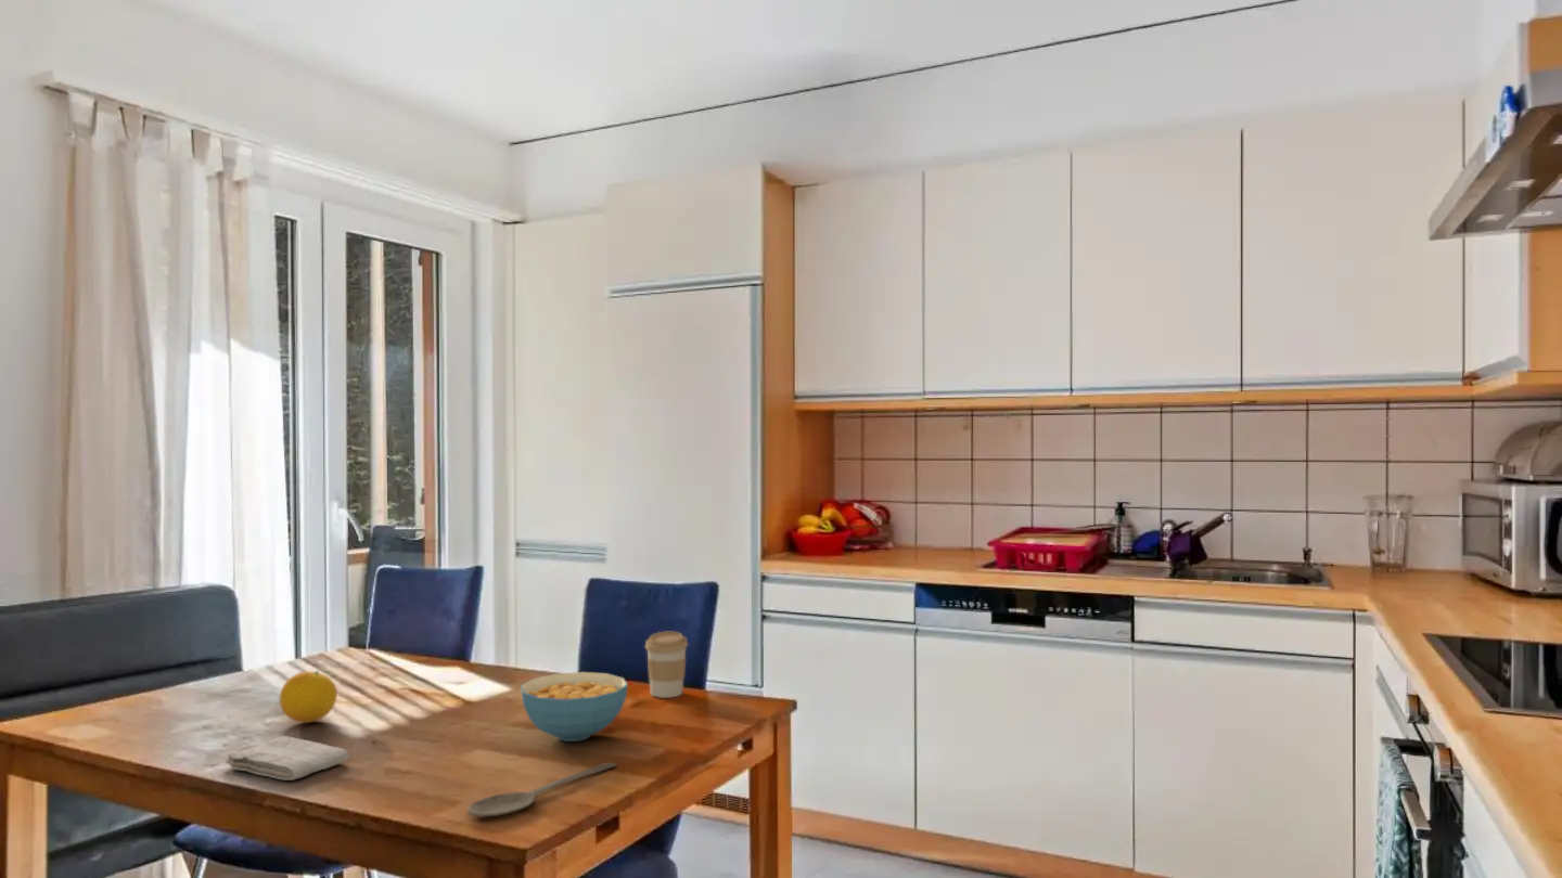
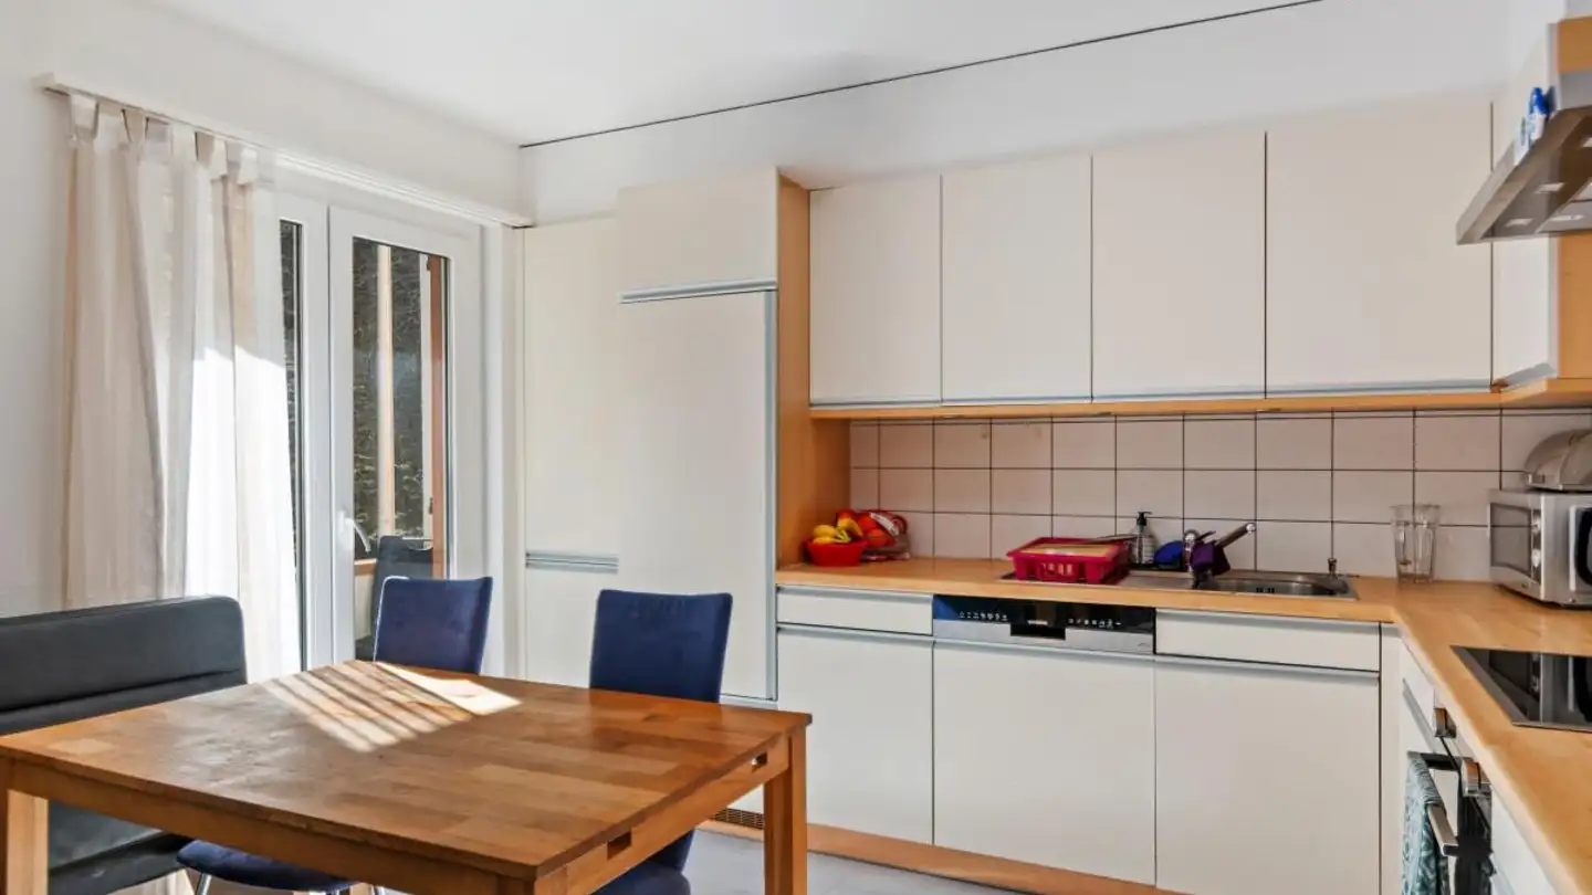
- coffee cup (666, 663)
- fruit (308, 696)
- cereal bowl (574, 710)
- wooden spoon (548, 786)
- washcloth (286, 756)
